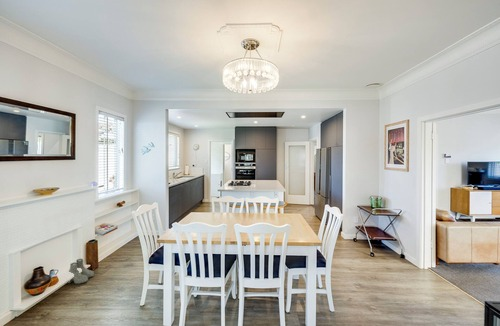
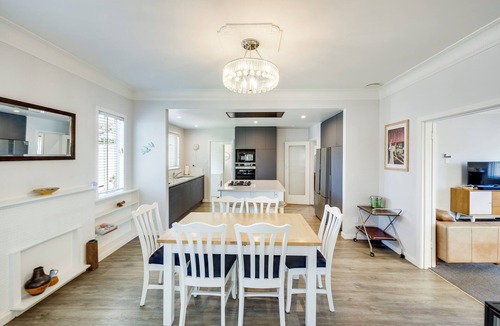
- boots (82, 270)
